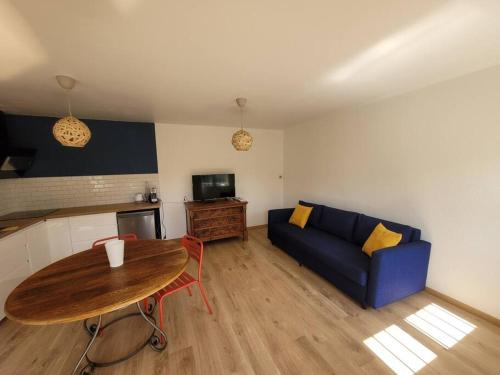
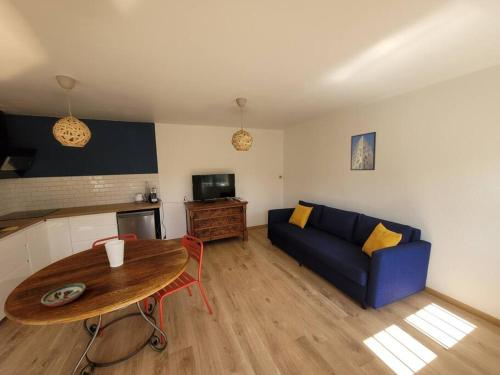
+ decorative bowl (65, 296)
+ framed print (362, 152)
